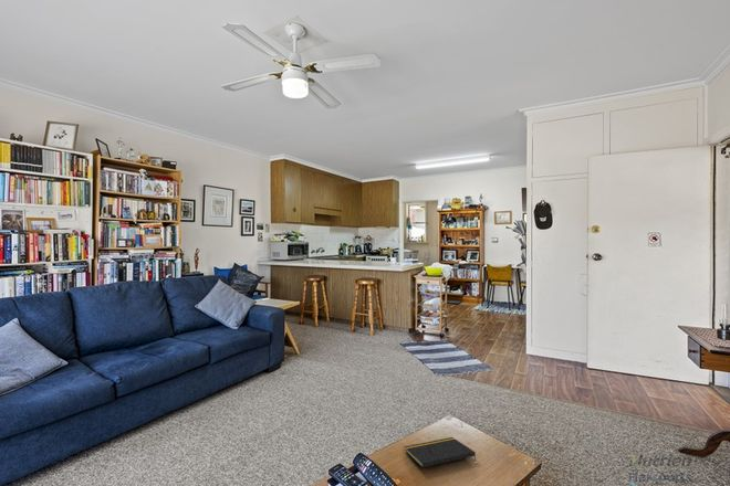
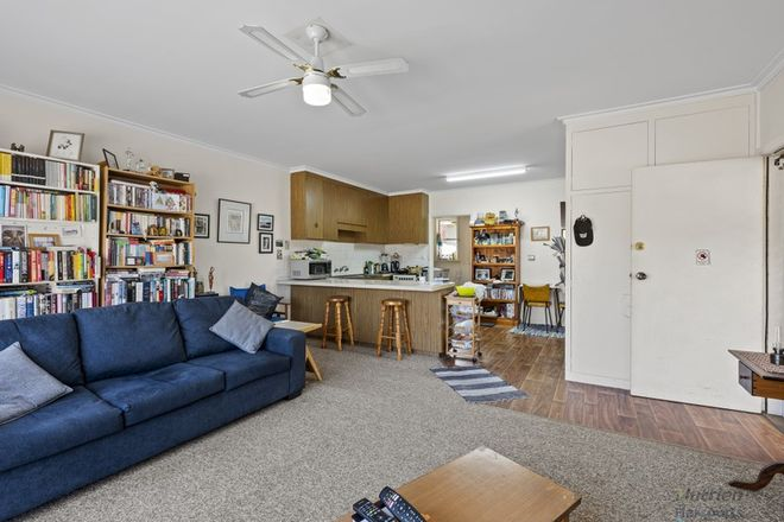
- notepad (438, 451)
